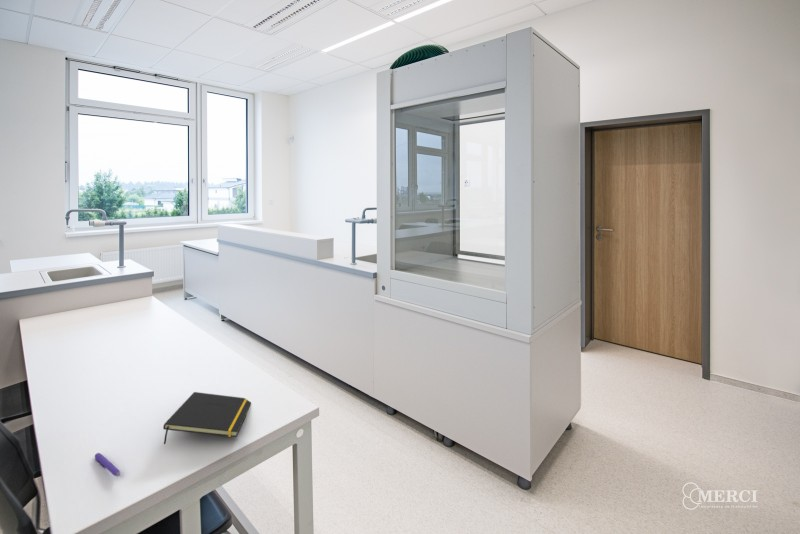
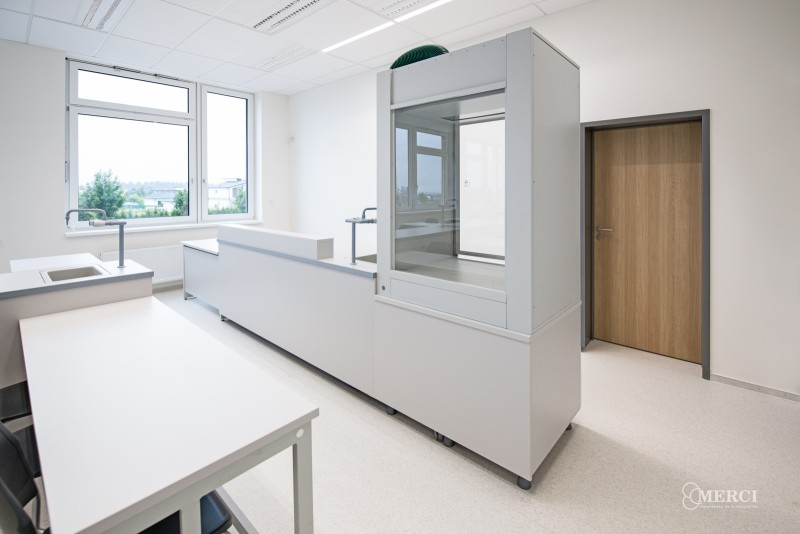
- notepad (213, 412)
- pen (107, 464)
